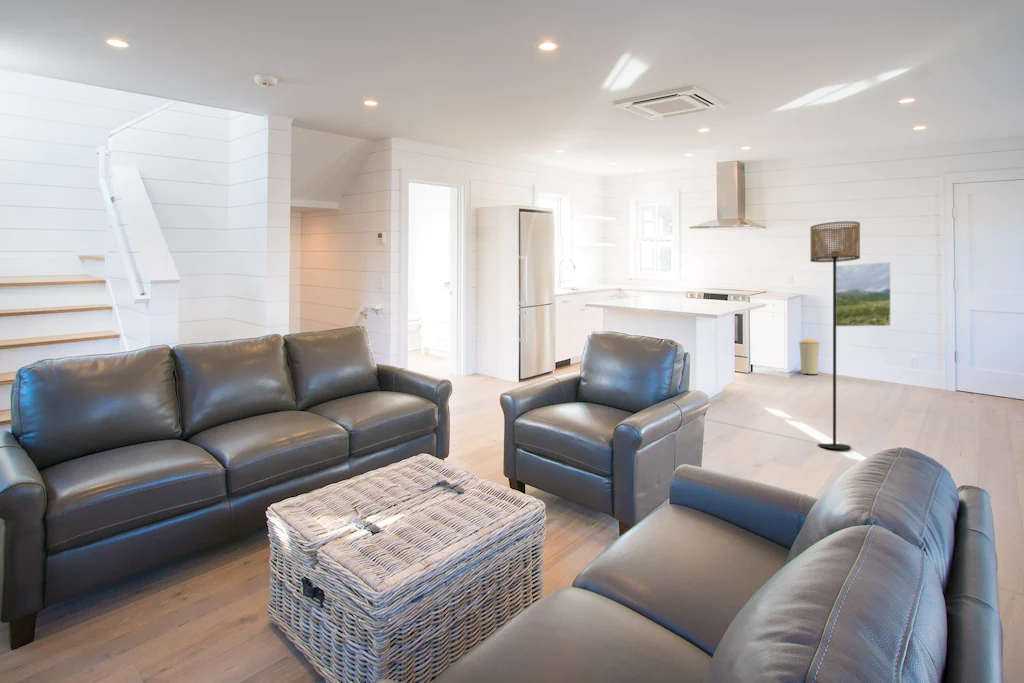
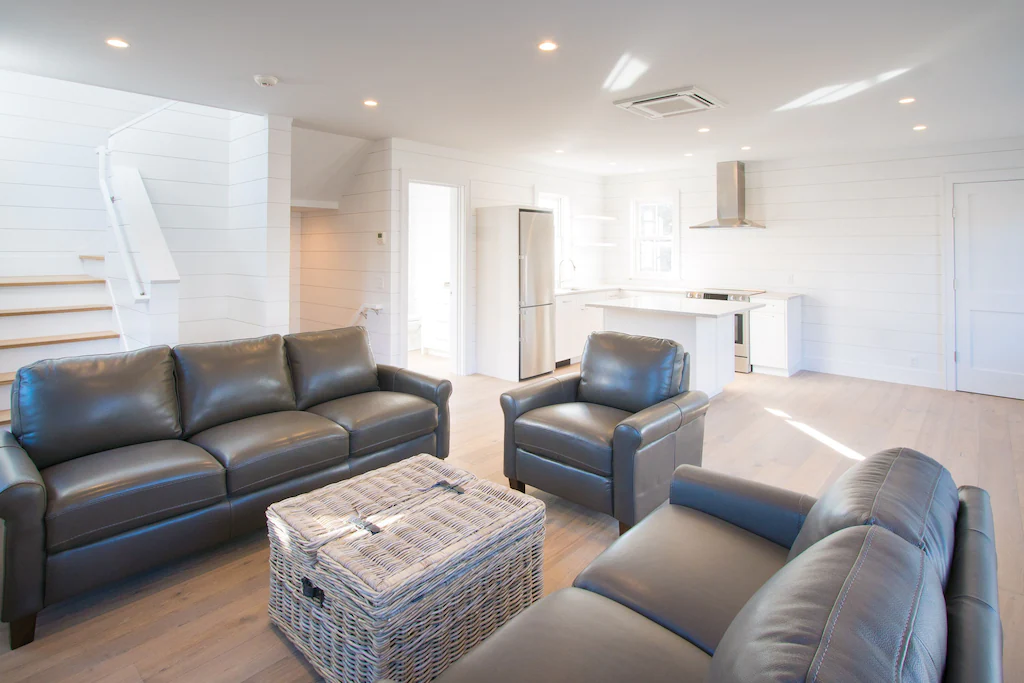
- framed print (862, 295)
- trash can (809, 356)
- floor lamp (834, 336)
